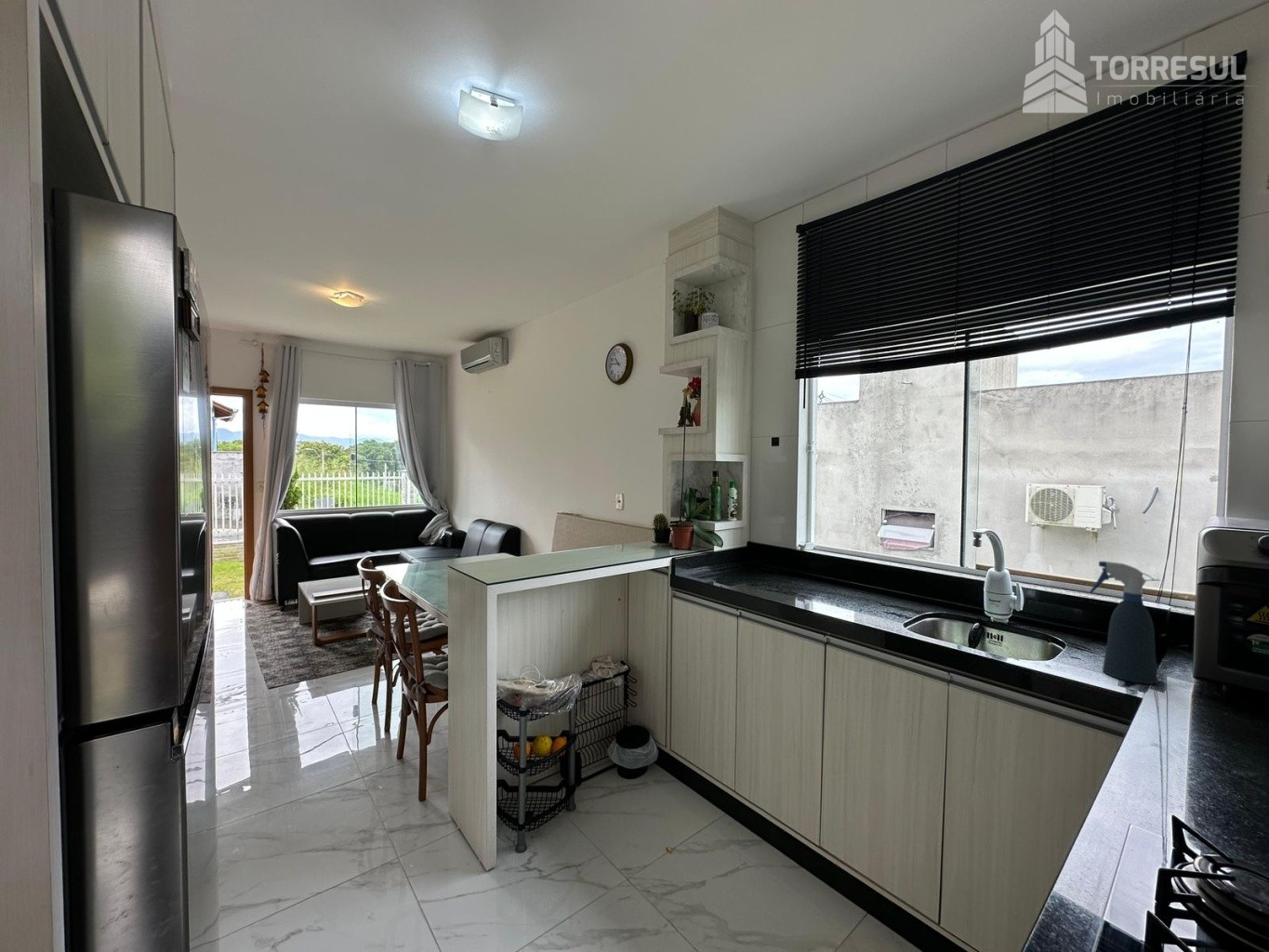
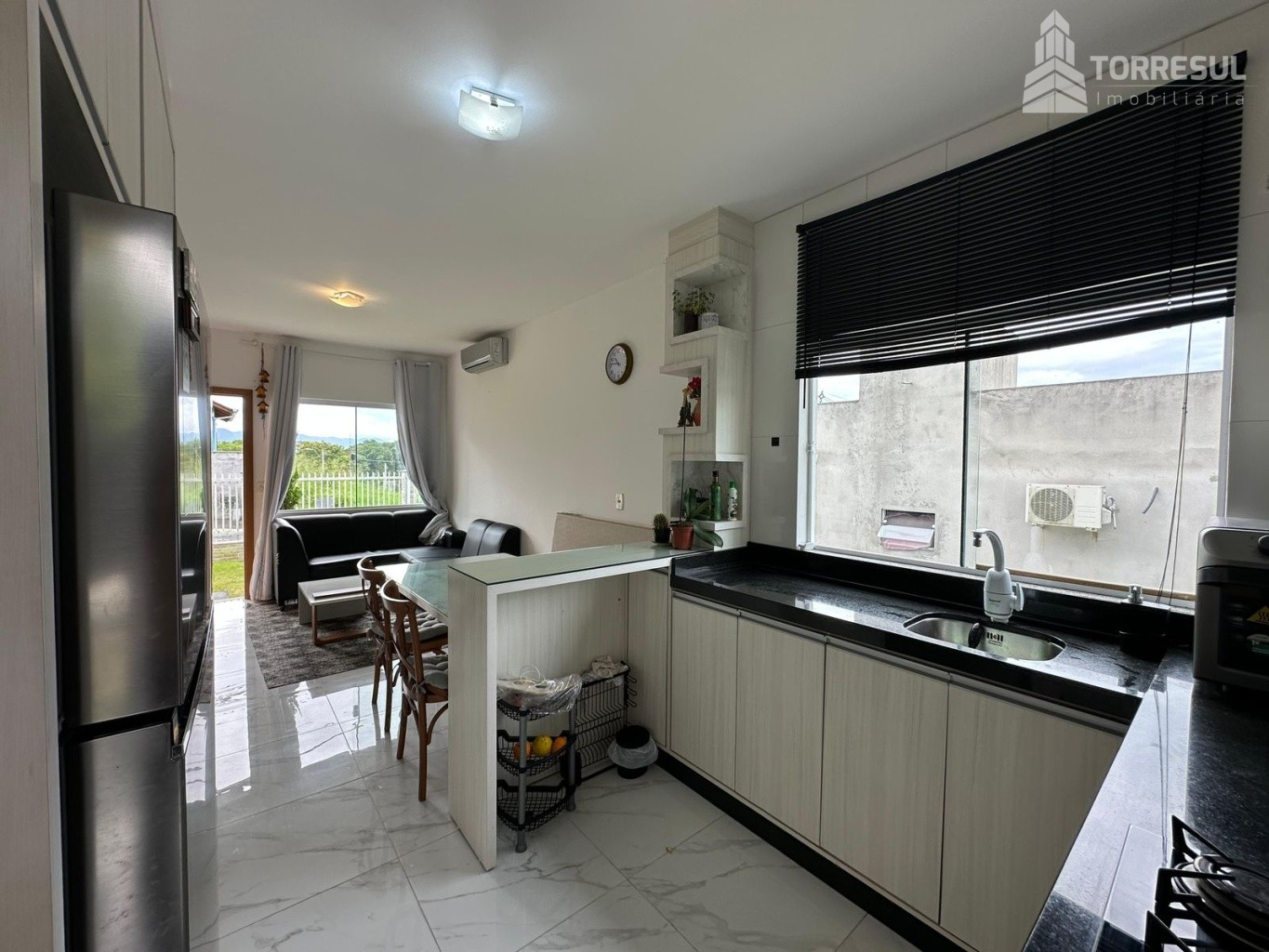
- spray bottle (1128, 619)
